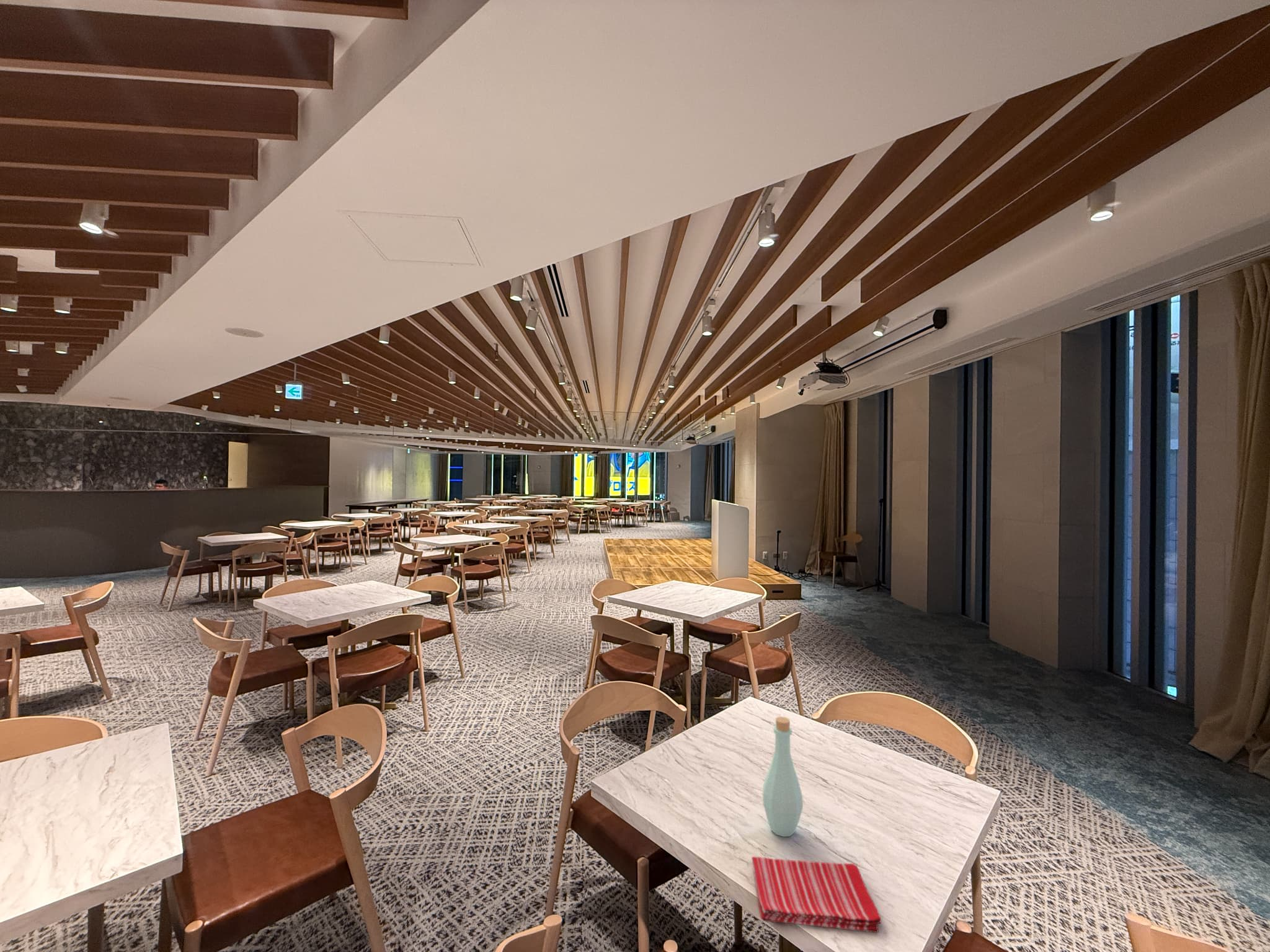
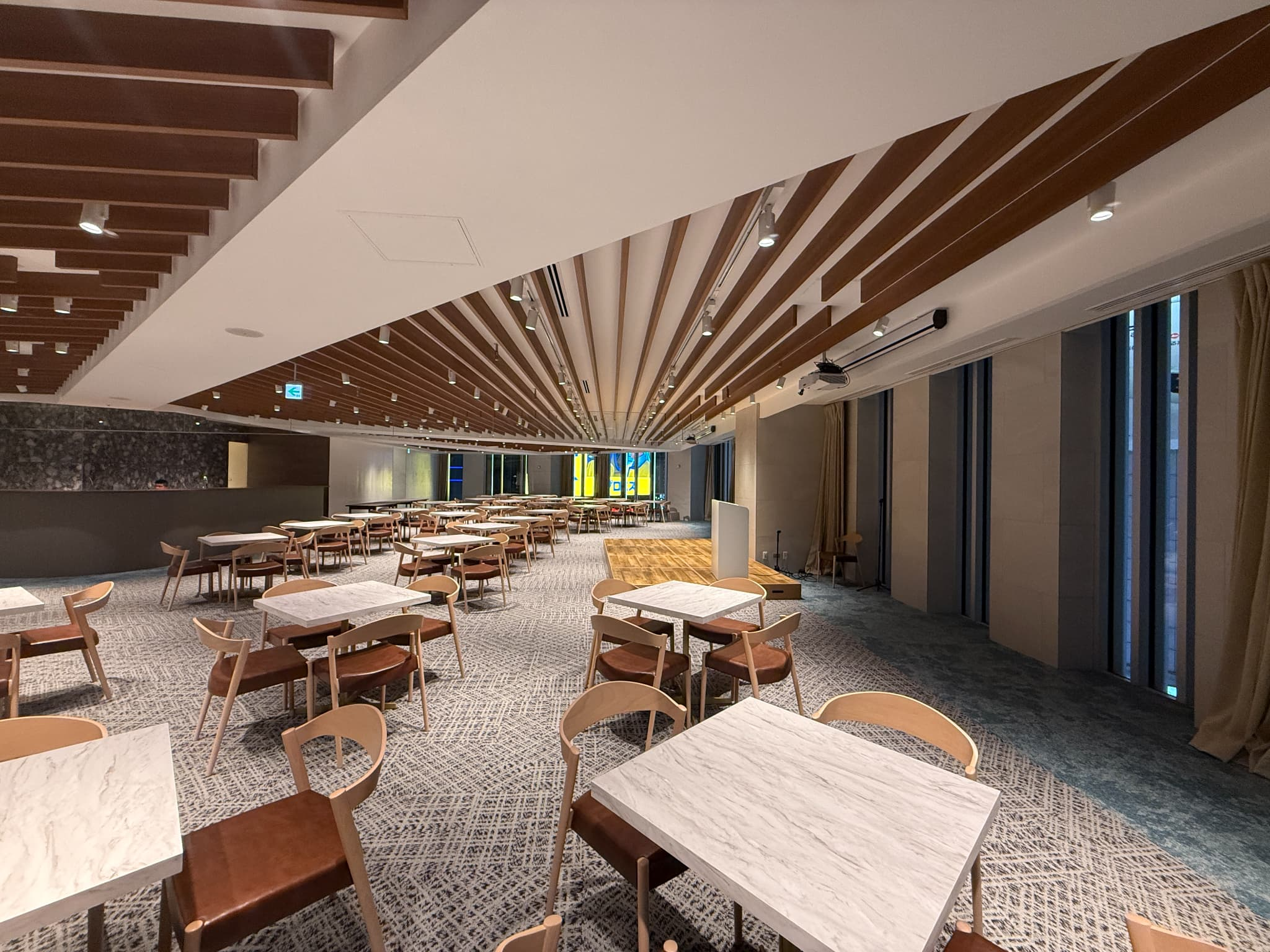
- bottle (782, 774)
- dish towel (812, 889)
